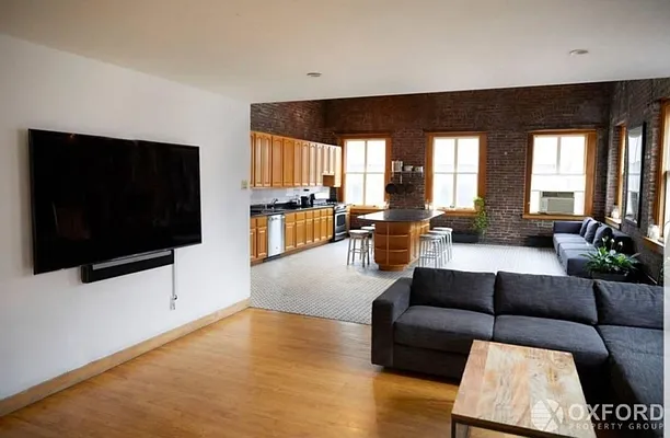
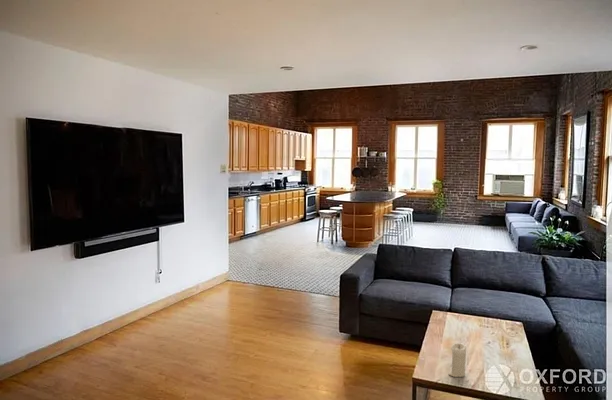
+ candle (458, 359)
